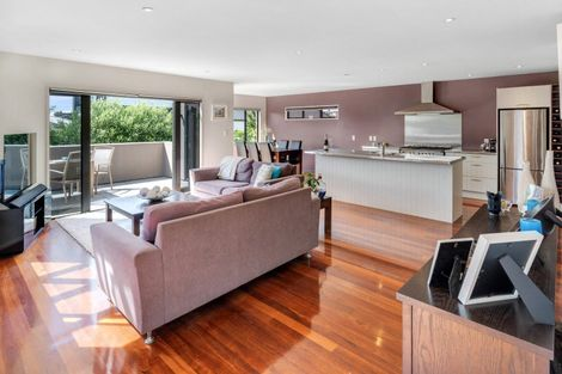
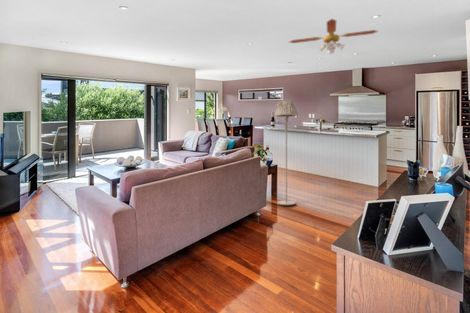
+ ceiling fan (331, 39)
+ floor lamp (286, 152)
